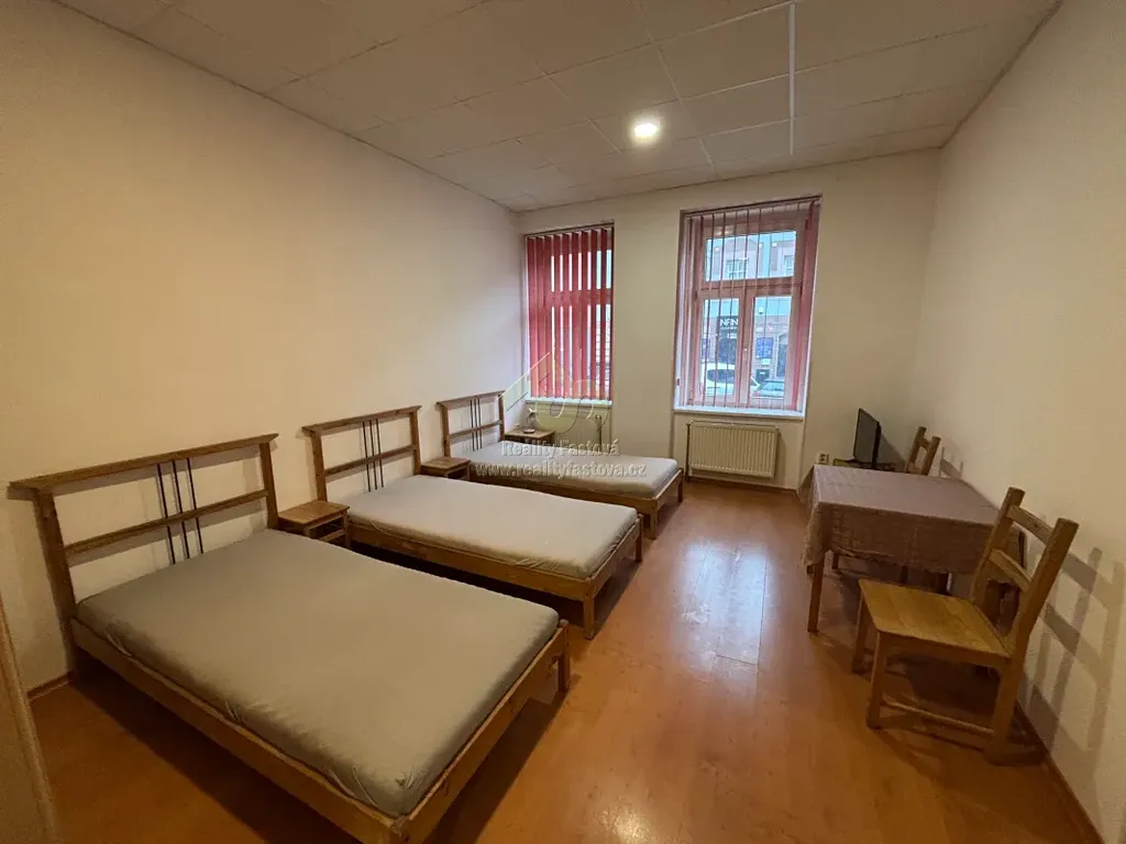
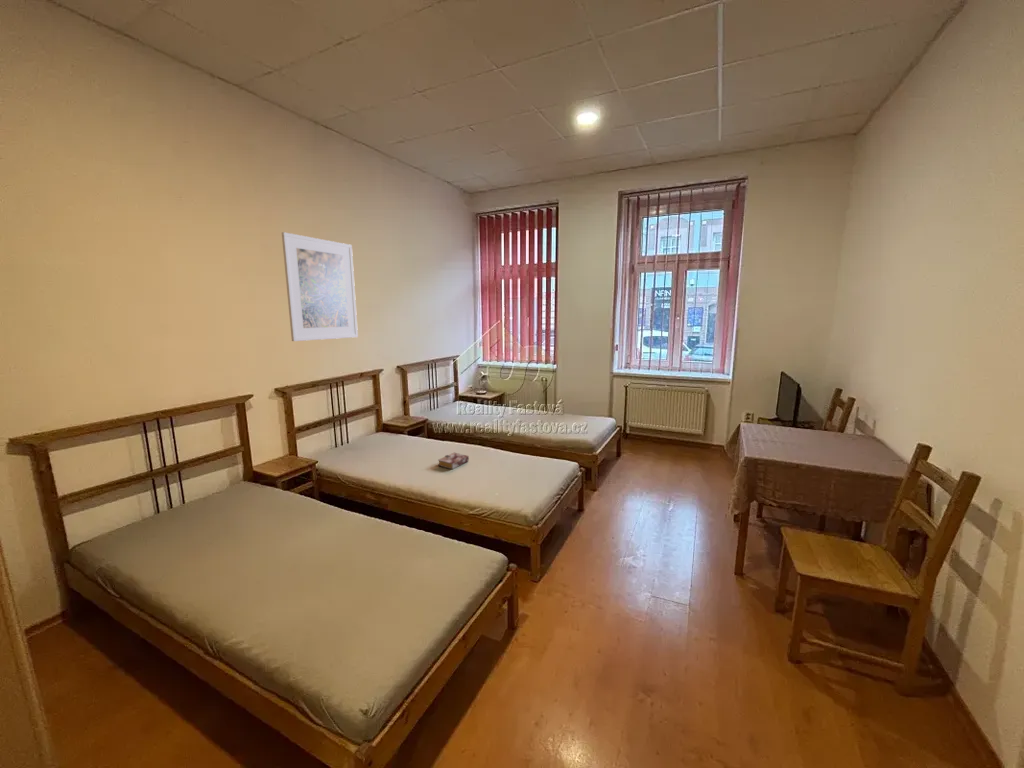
+ book (453, 460)
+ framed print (323, 290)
